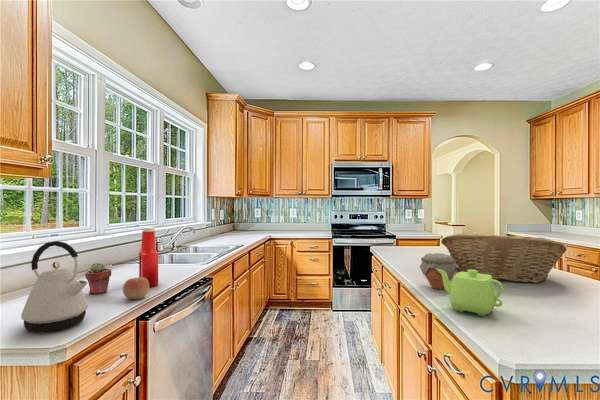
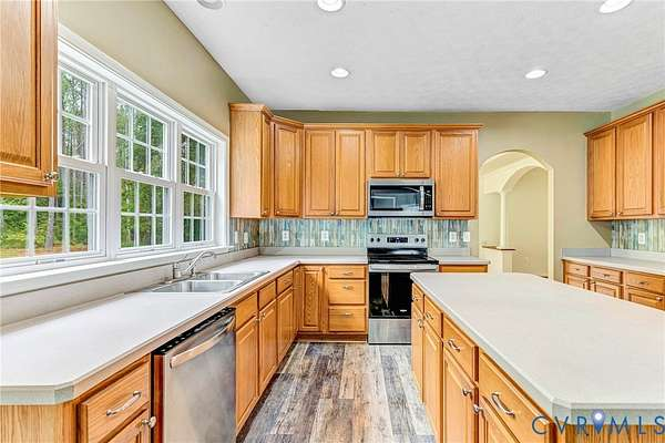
- apple (136, 287)
- potted succulent (98, 277)
- fruit basket (498, 253)
- teapot (467, 289)
- soap bottle (148, 255)
- jar (438, 271)
- kettle (57, 283)
